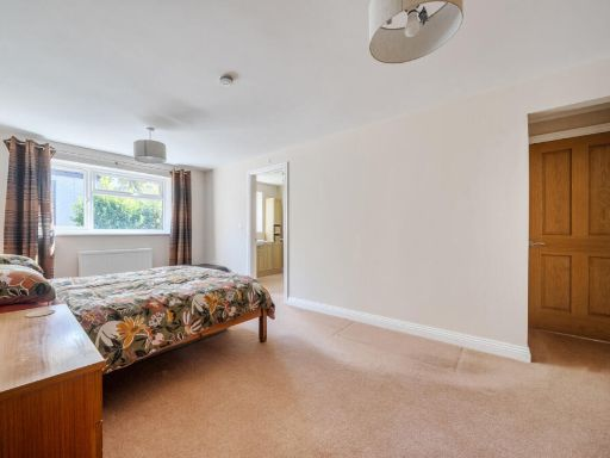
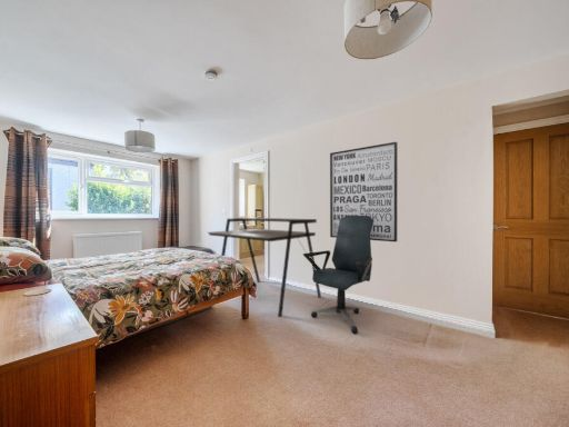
+ office chair (343, 267)
+ desk (254, 261)
+ wall art (360, 193)
